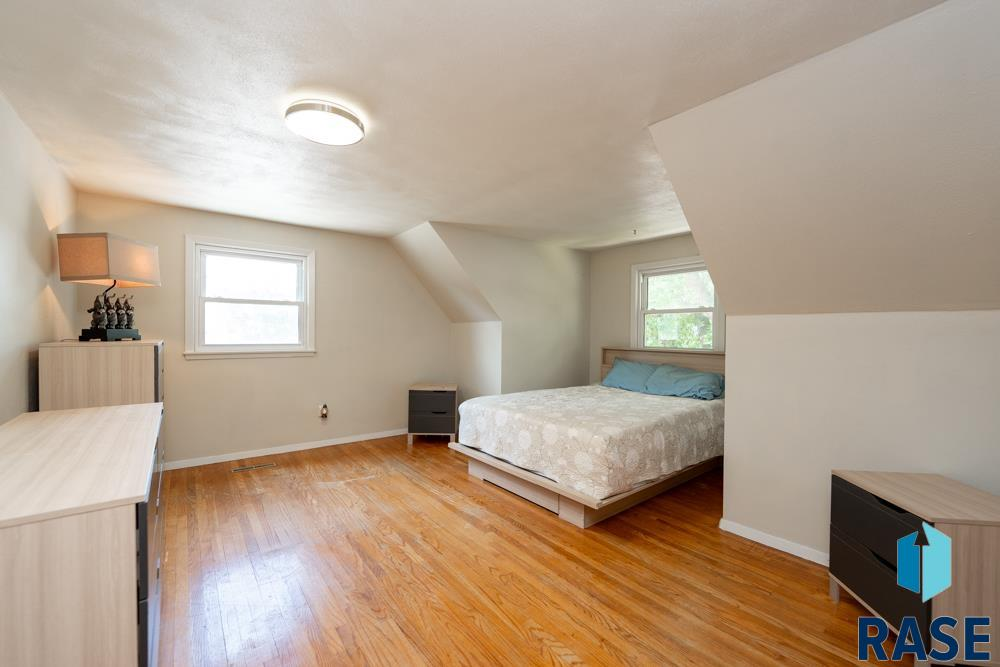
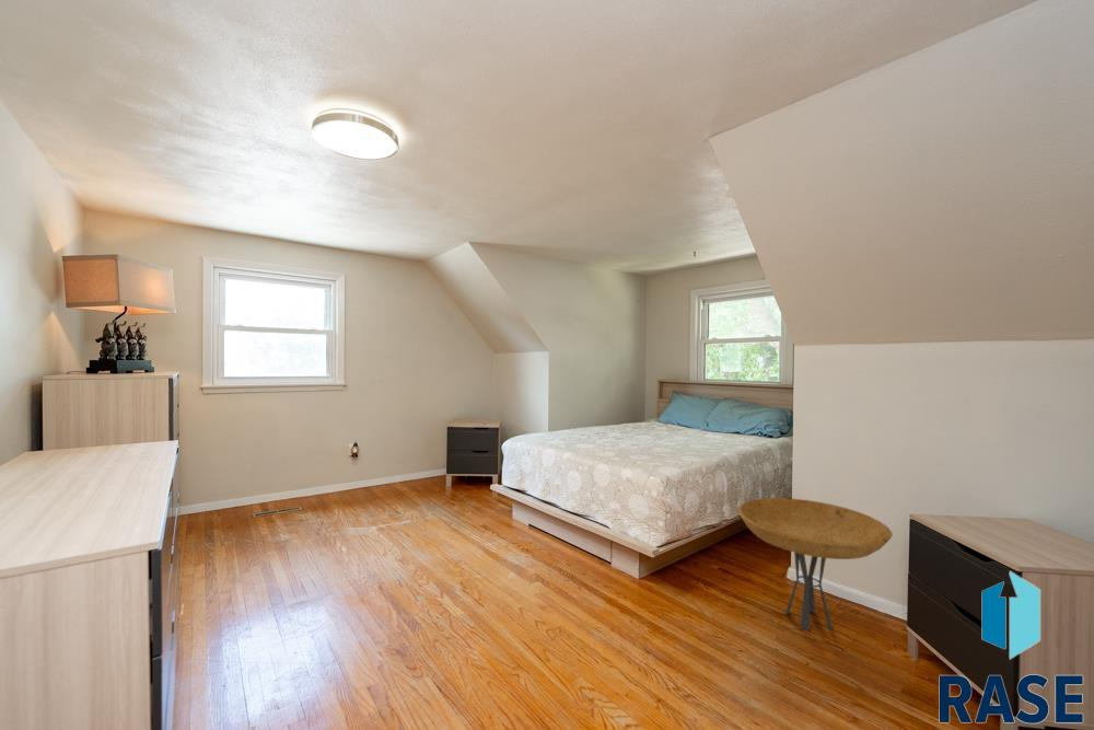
+ side table (810, 568)
